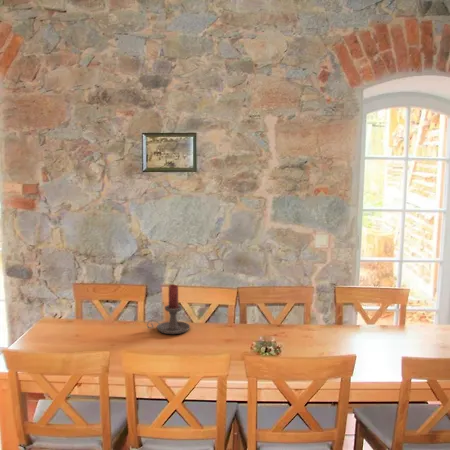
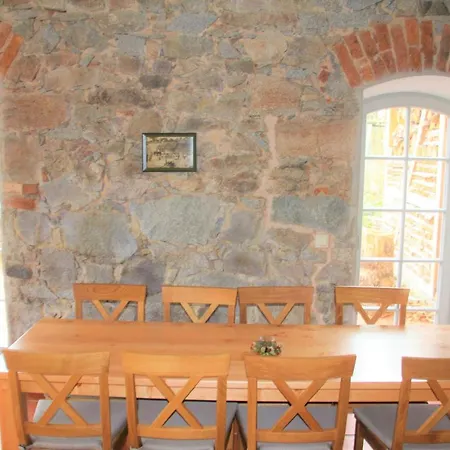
- candle holder (168, 307)
